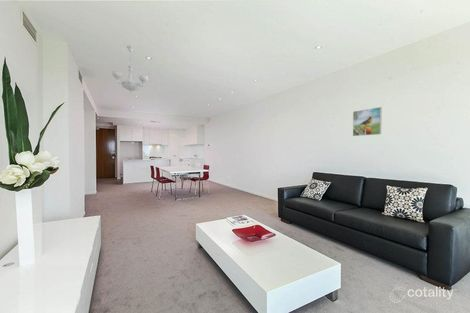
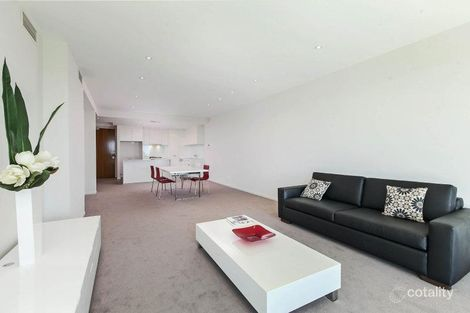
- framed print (366, 122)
- chandelier (130, 71)
